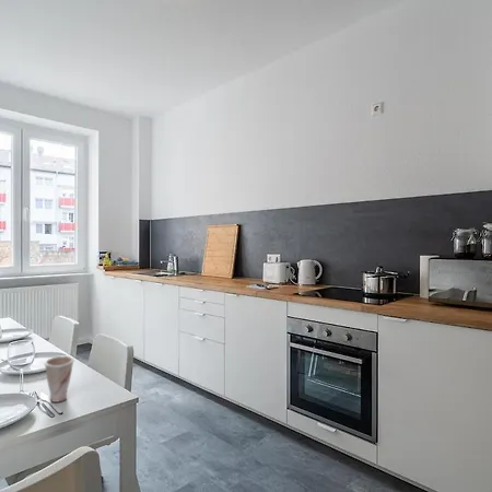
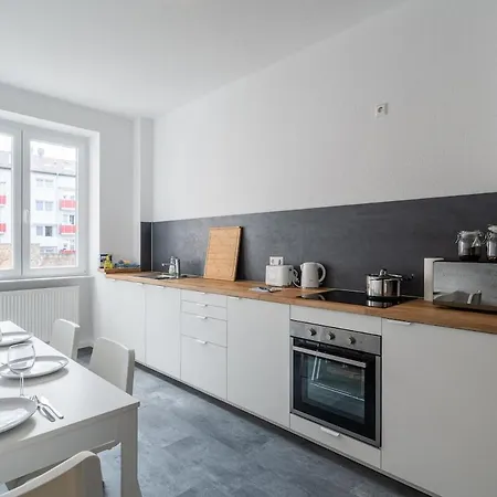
- cup (59, 379)
